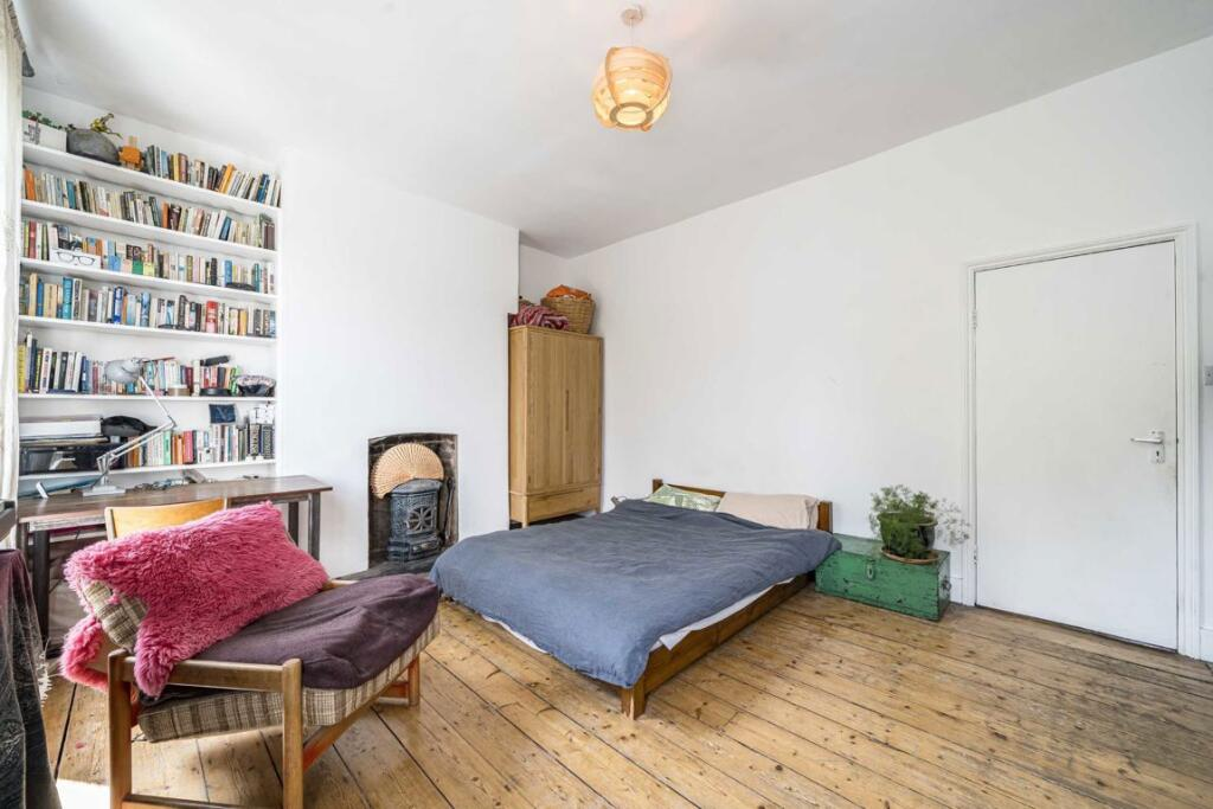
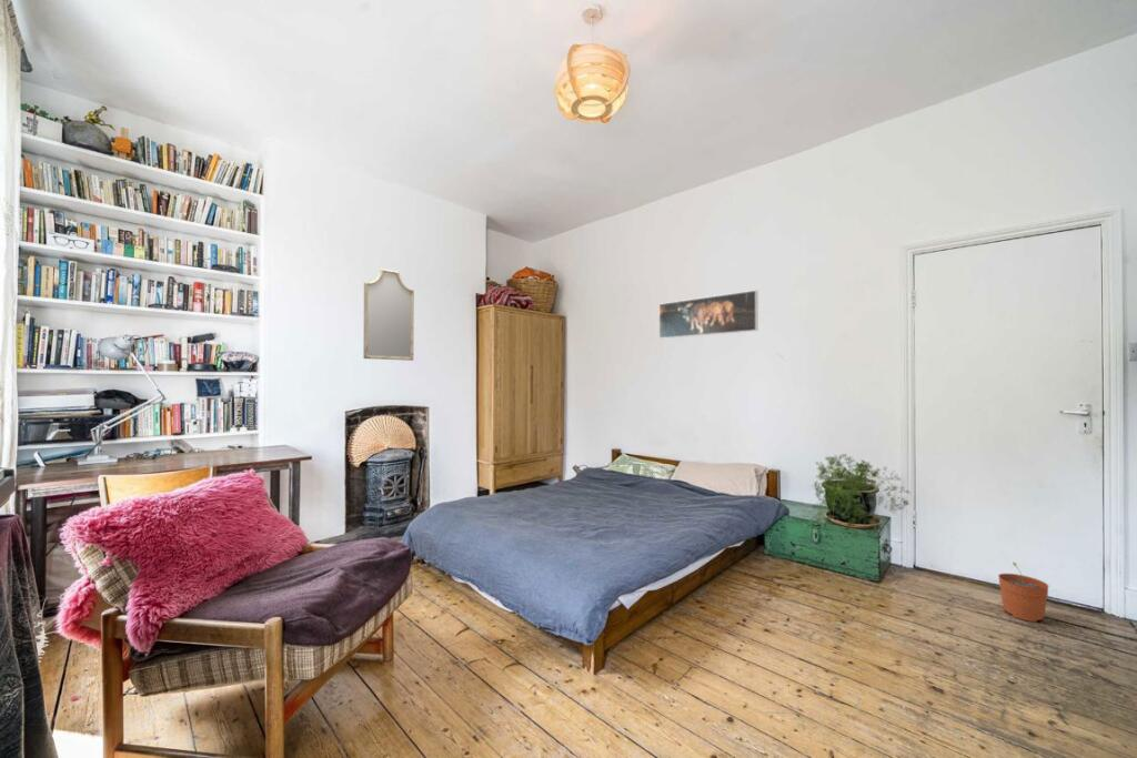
+ plant pot (1023, 588)
+ home mirror (390, 314)
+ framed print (704, 316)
